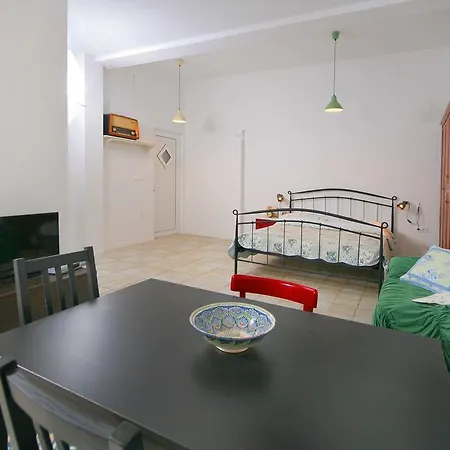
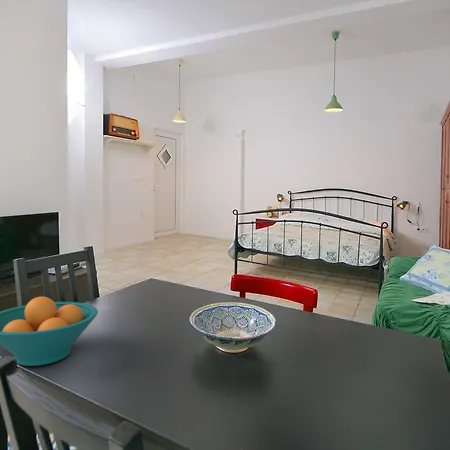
+ fruit bowl (42, 326)
